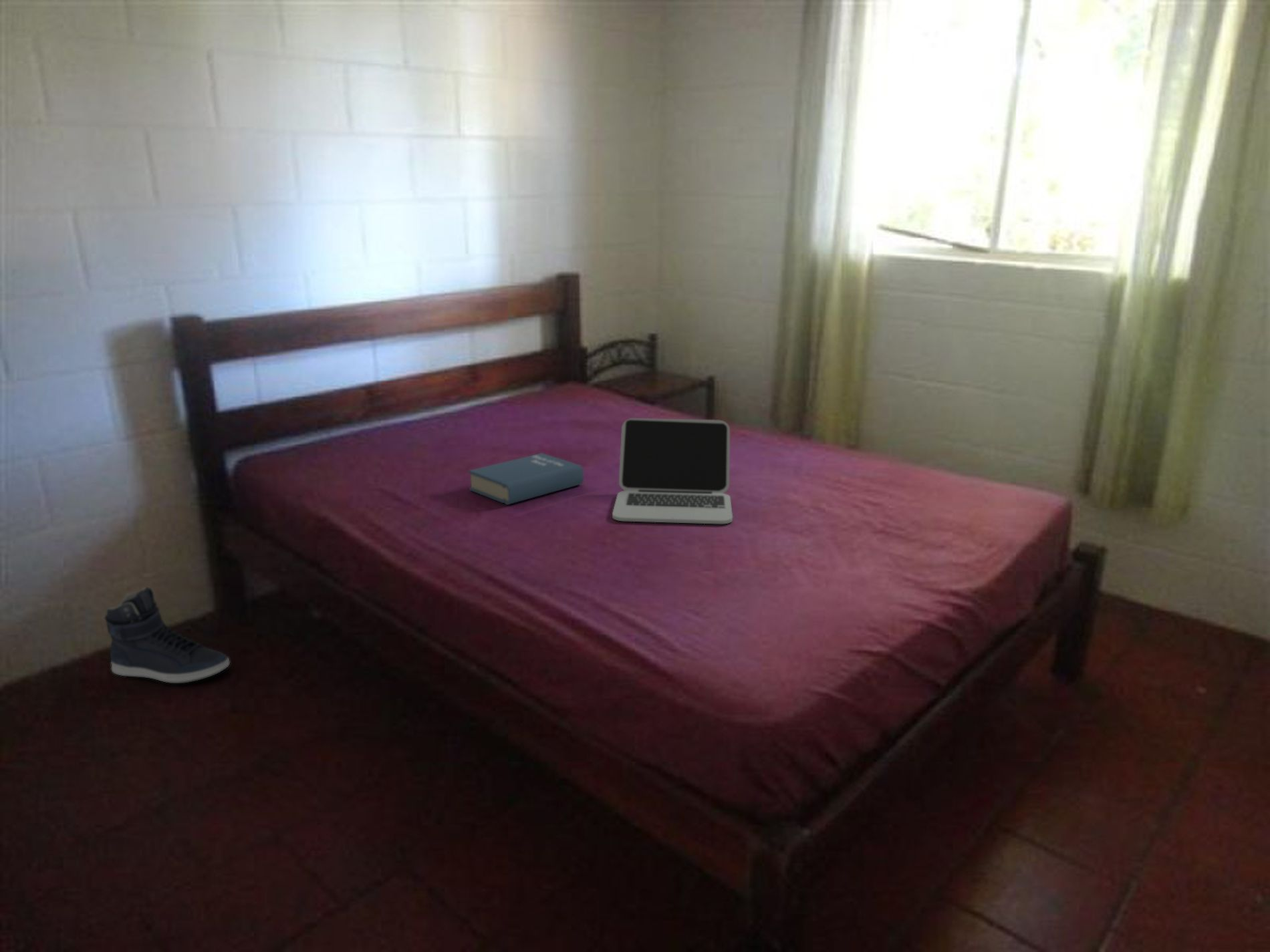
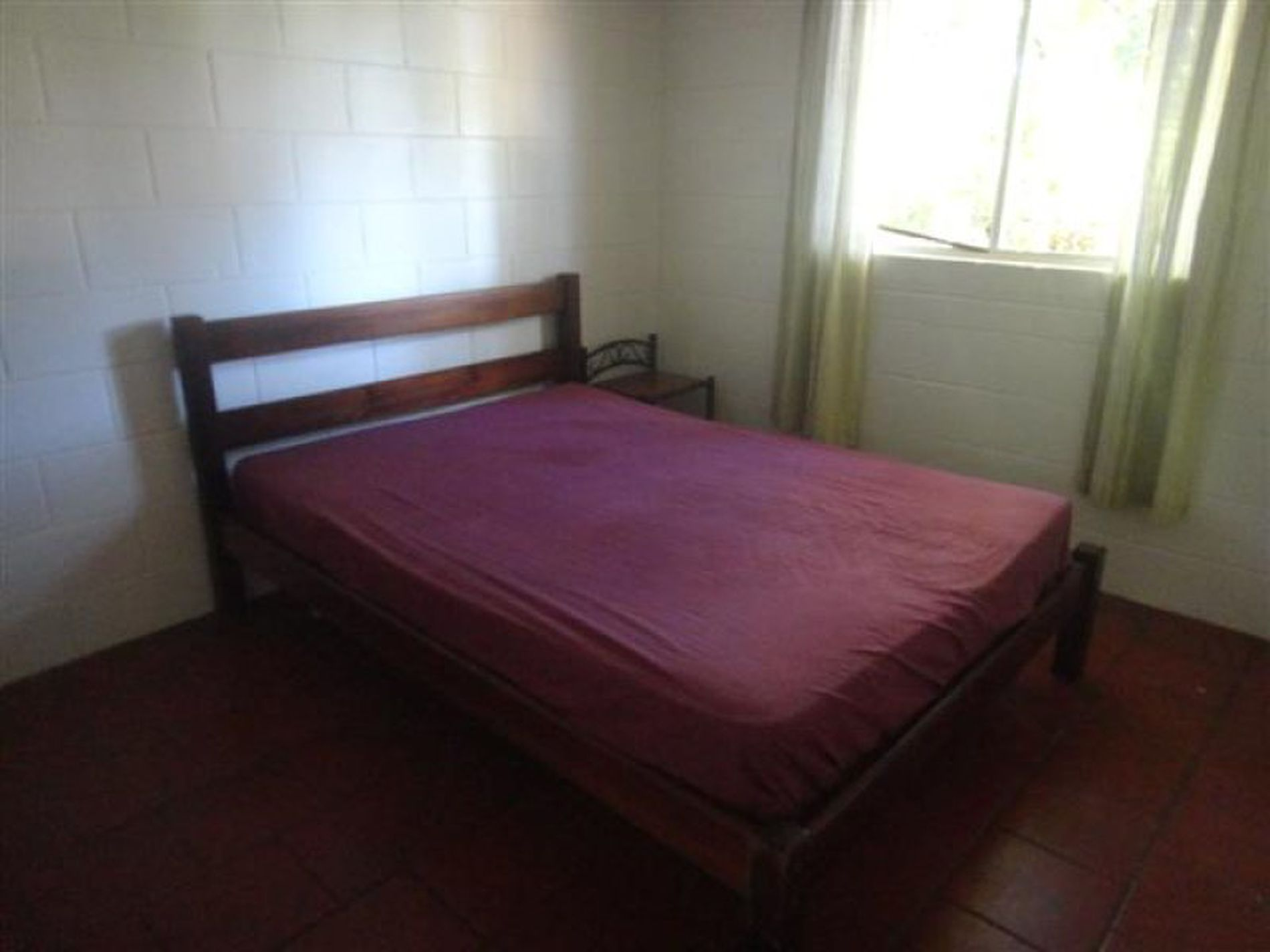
- laptop (674, 468)
- book (527, 478)
- sneaker (164, 632)
